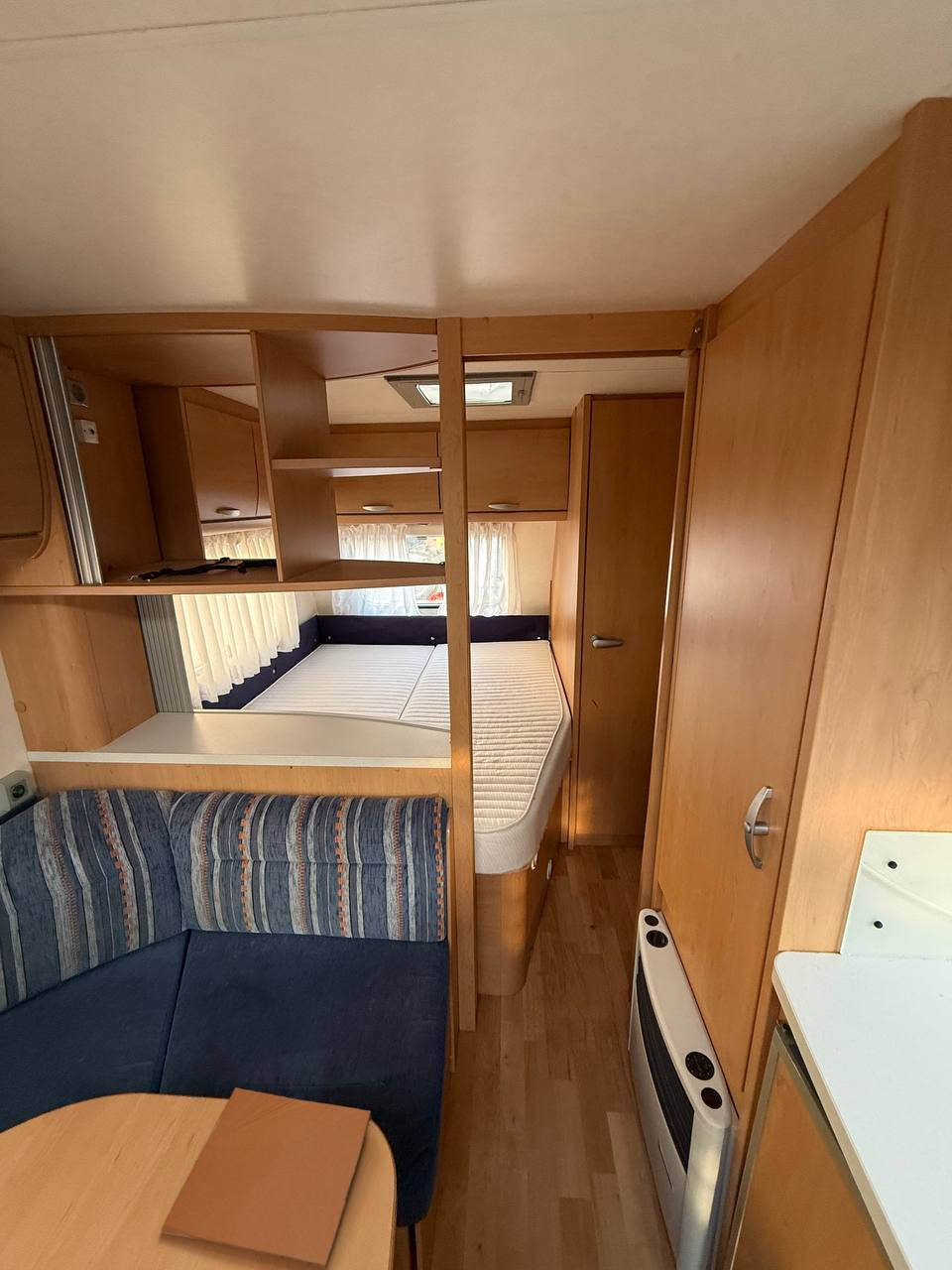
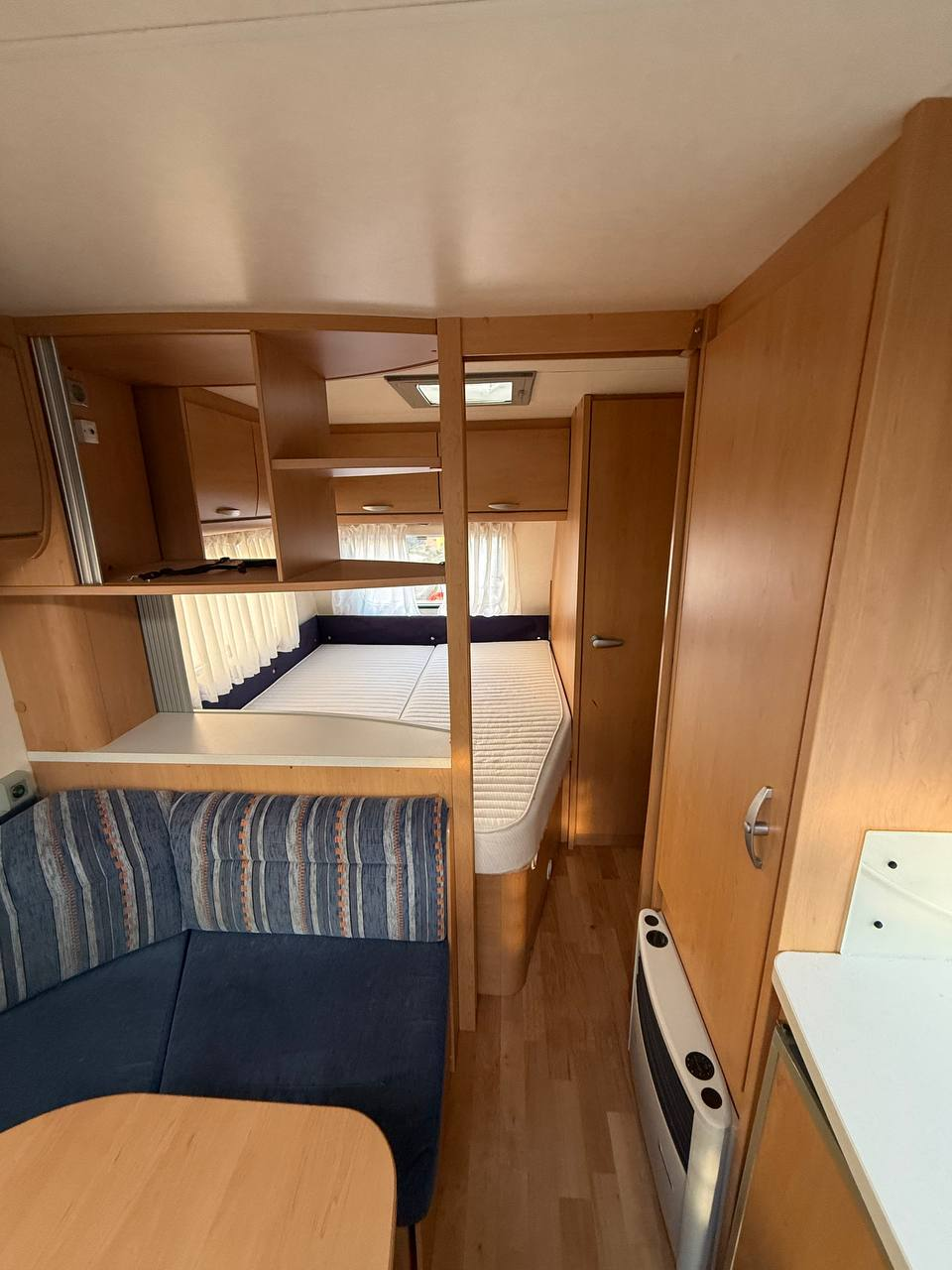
- book (275, 1167)
